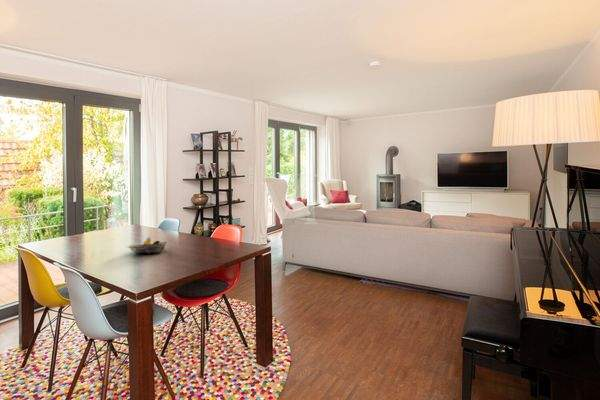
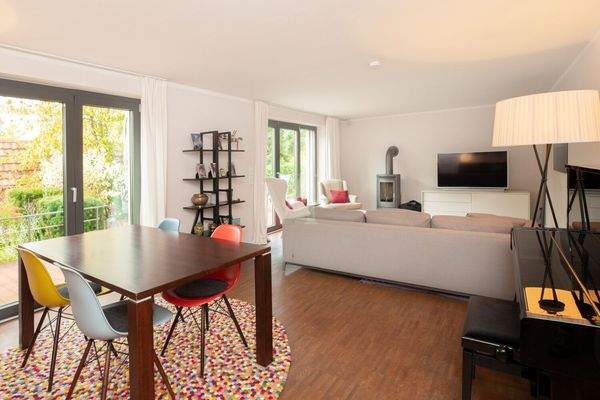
- decorative bowl (152, 243)
